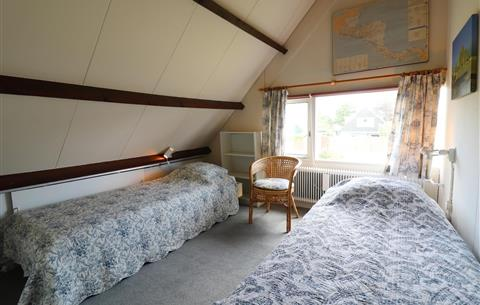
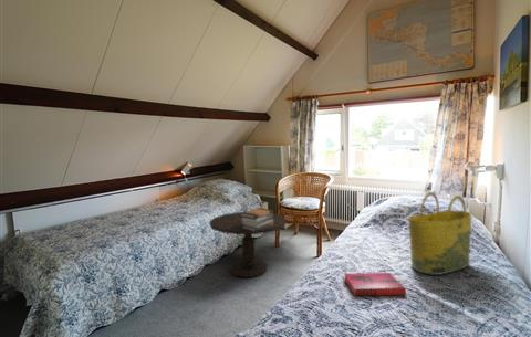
+ book stack (257, 219)
+ tote bag (441, 230)
+ side table (248, 244)
+ hardback book (373, 283)
